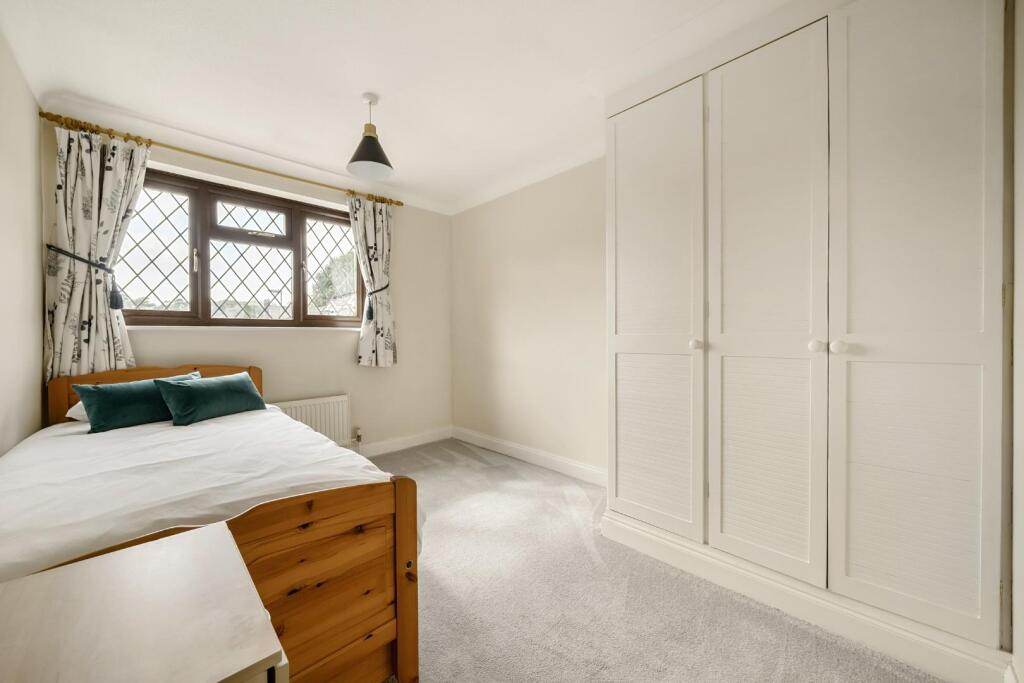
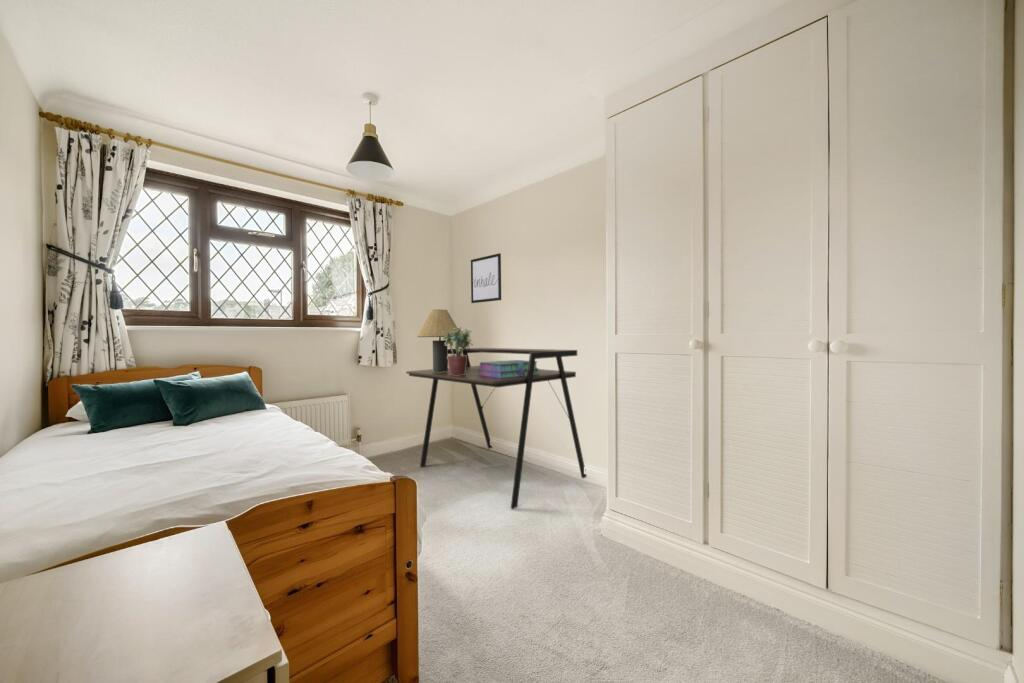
+ desk (483, 414)
+ stack of books (508, 367)
+ table lamp (439, 340)
+ wall art (485, 279)
+ potted plant (456, 350)
